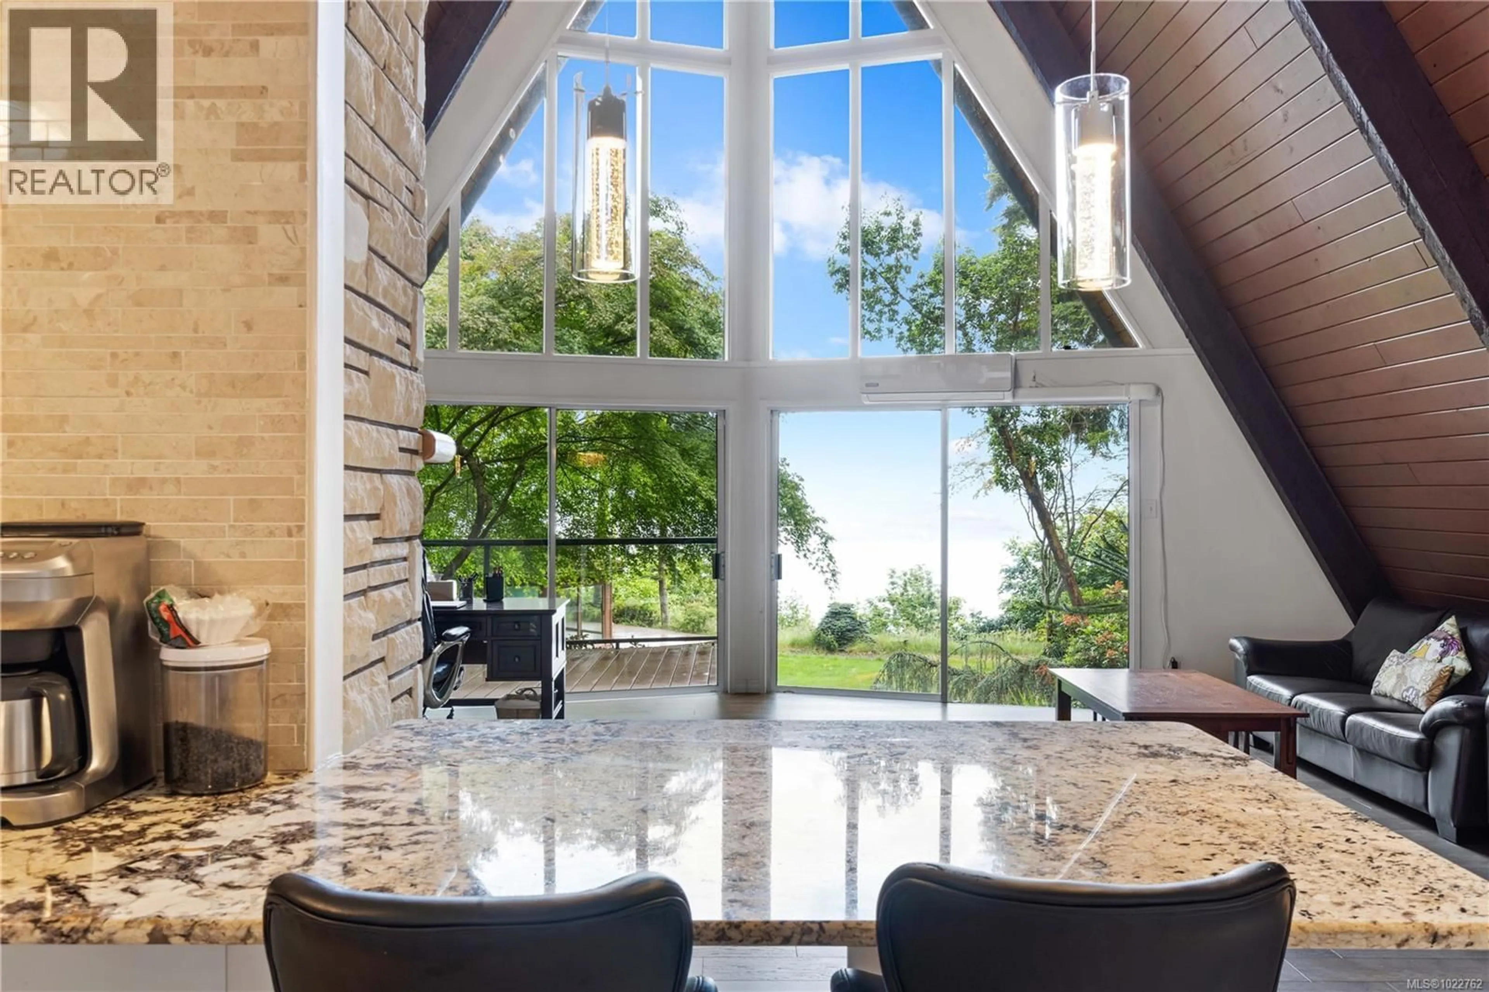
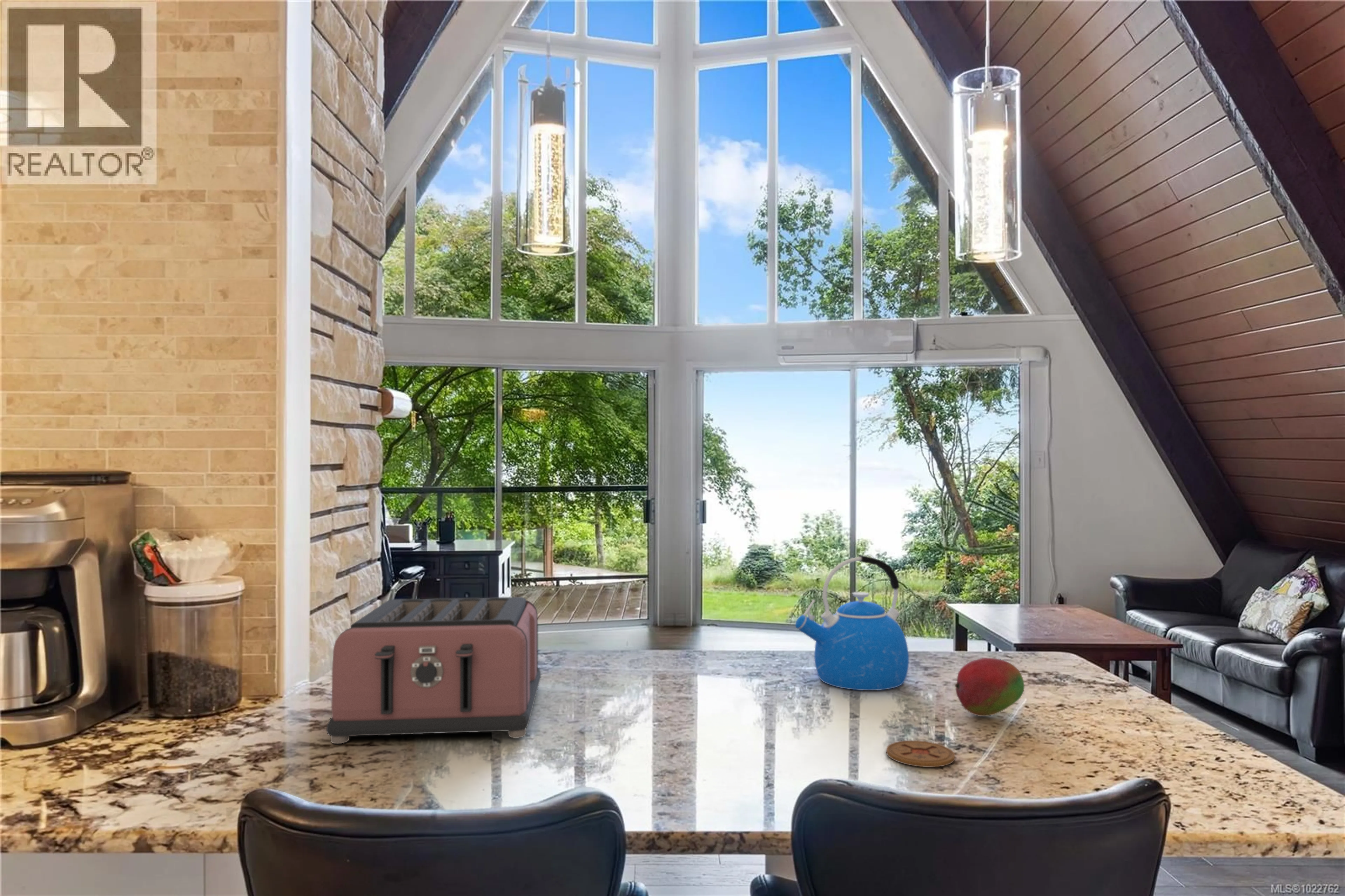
+ kettle (850, 618)
+ coaster (920, 753)
+ toaster (444, 662)
+ fruit (990, 687)
